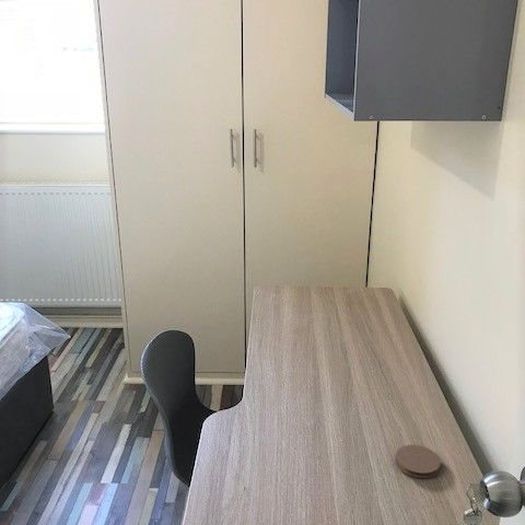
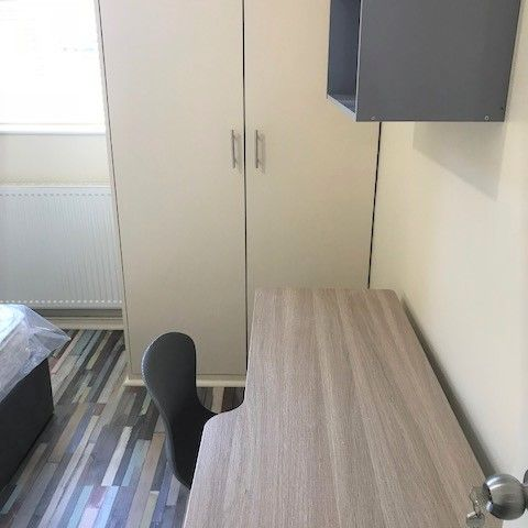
- coaster (417, 460)
